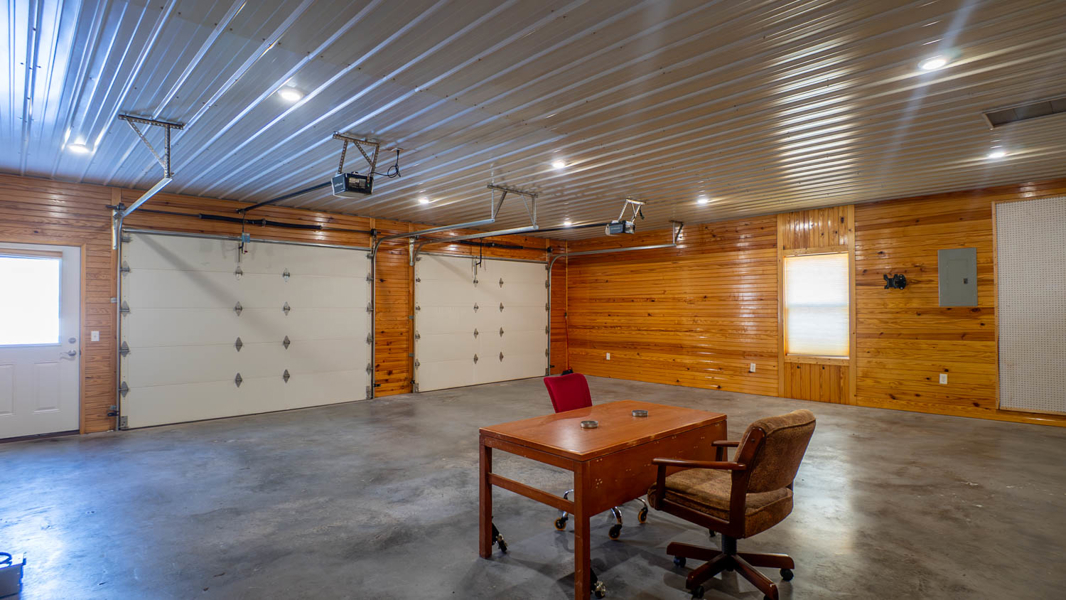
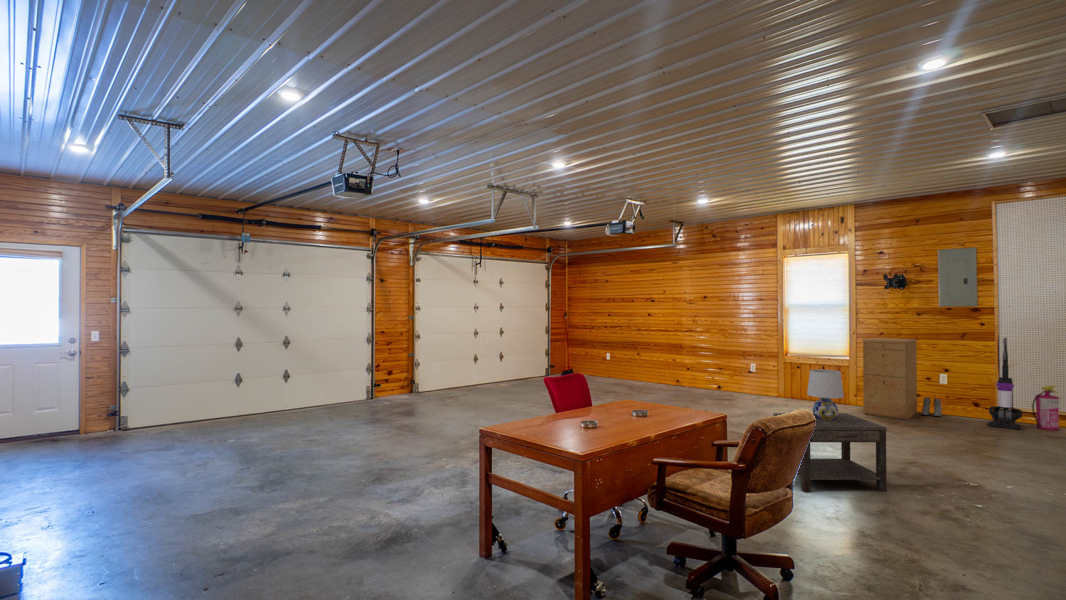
+ vacuum cleaner (1004, 381)
+ table lamp (825, 394)
+ filing cabinet (889, 376)
+ fire extinguisher (1046, 407)
+ boots (930, 405)
+ side table (827, 459)
